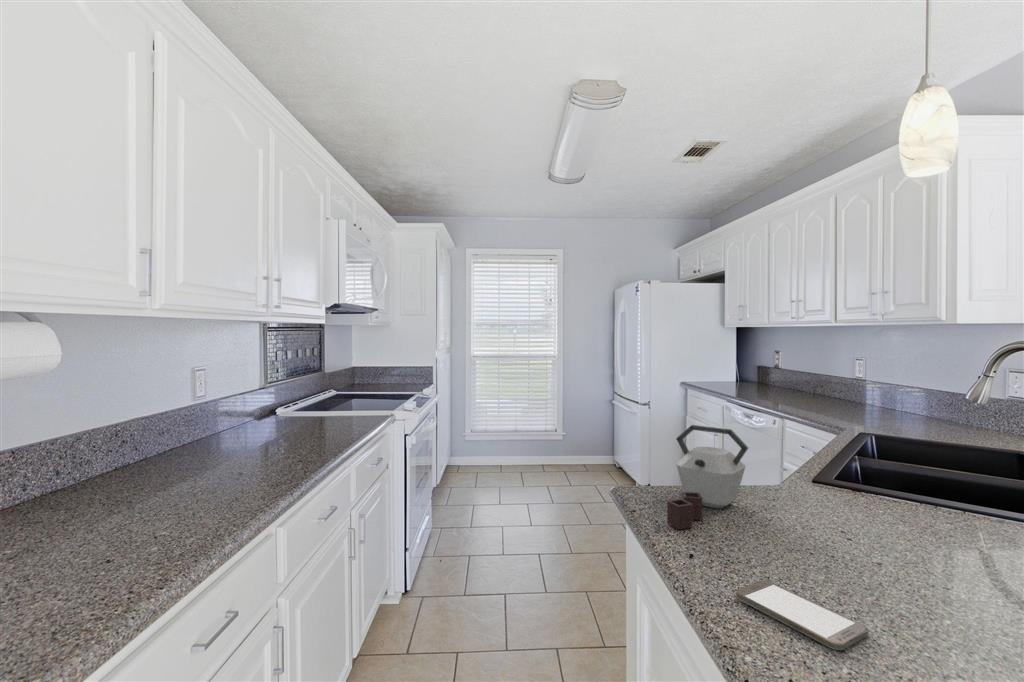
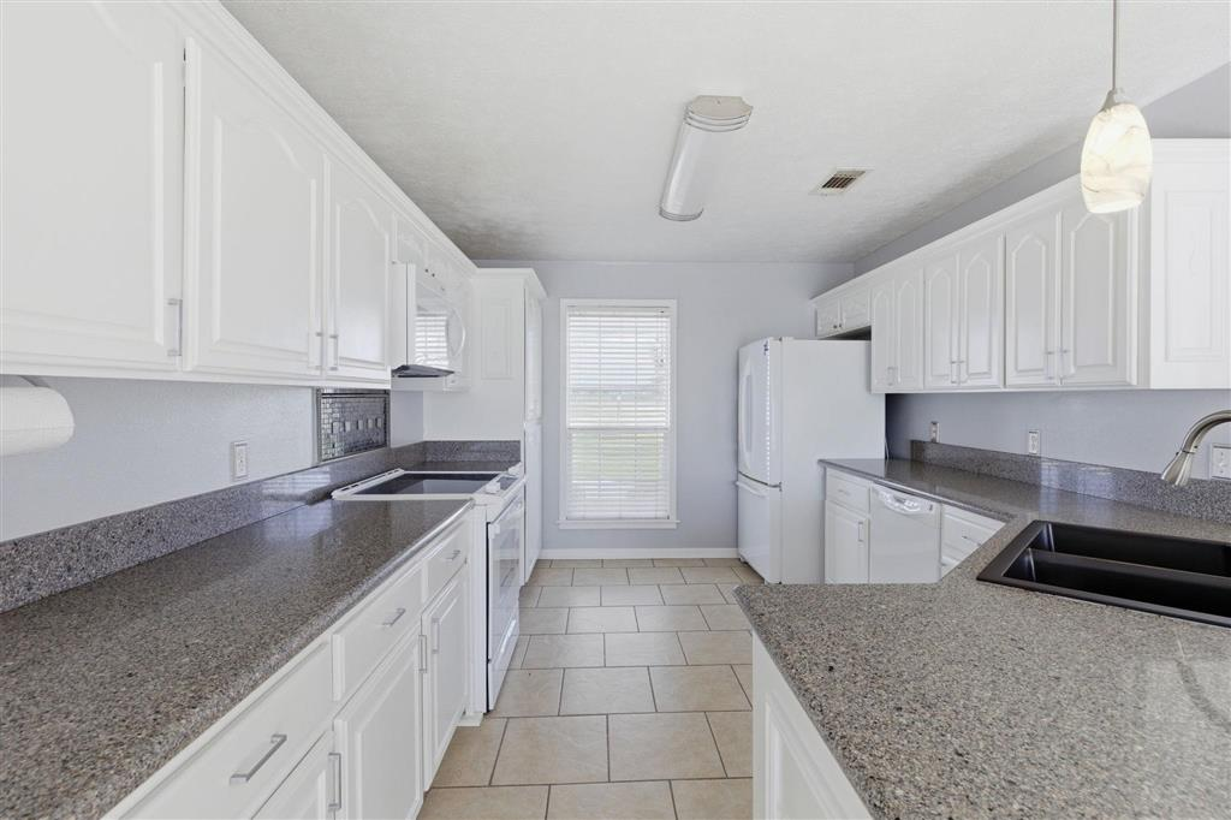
- smartphone (797, 612)
- kettle (699, 471)
